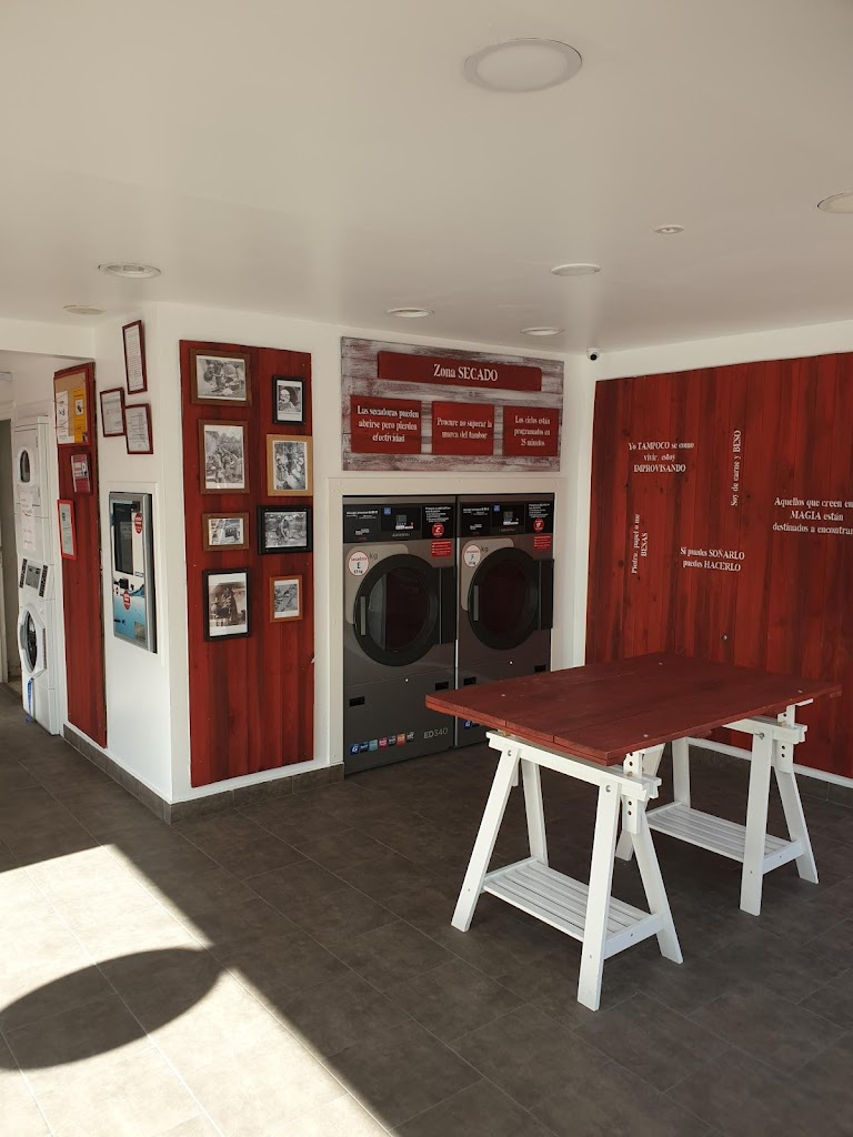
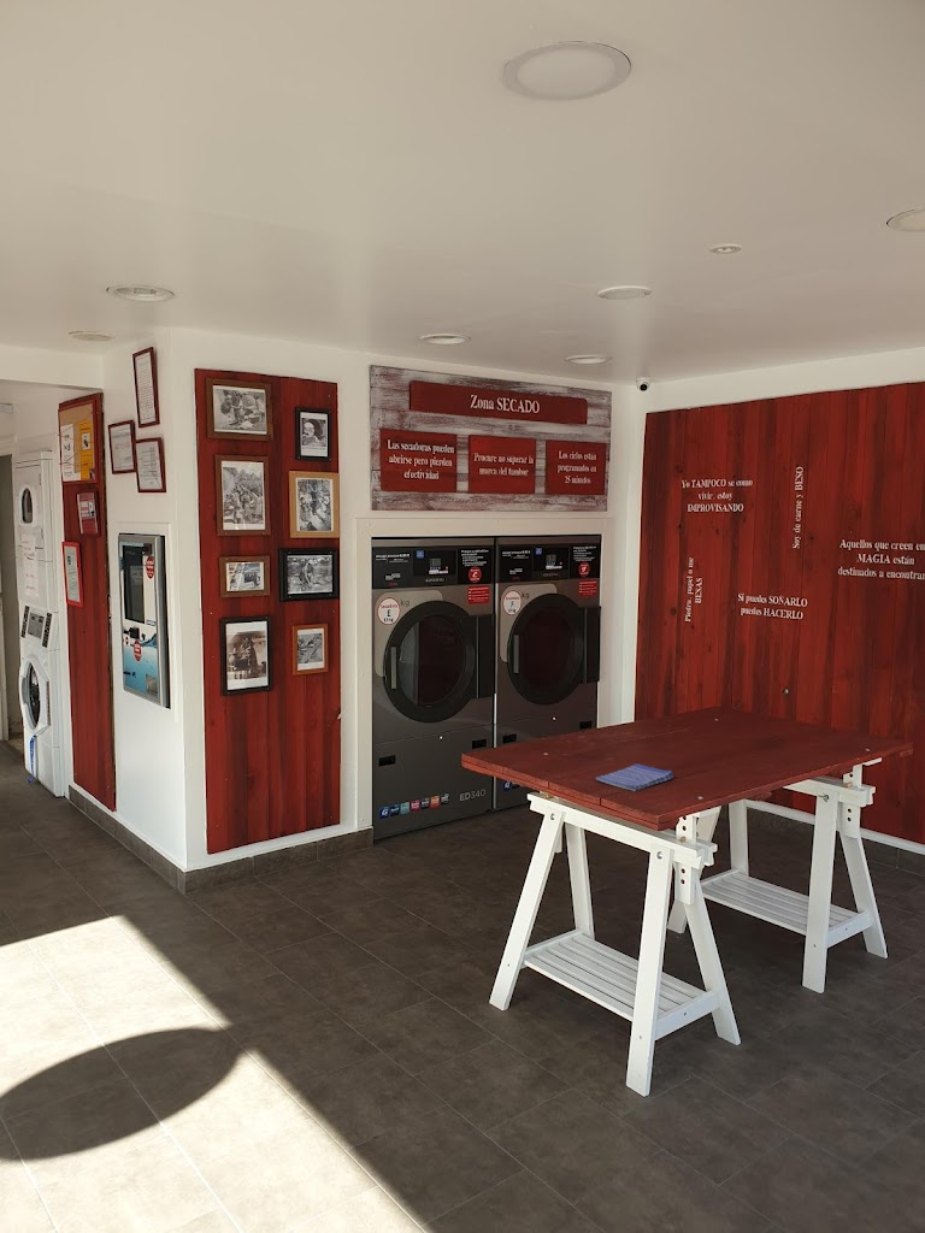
+ dish towel (635, 775)
